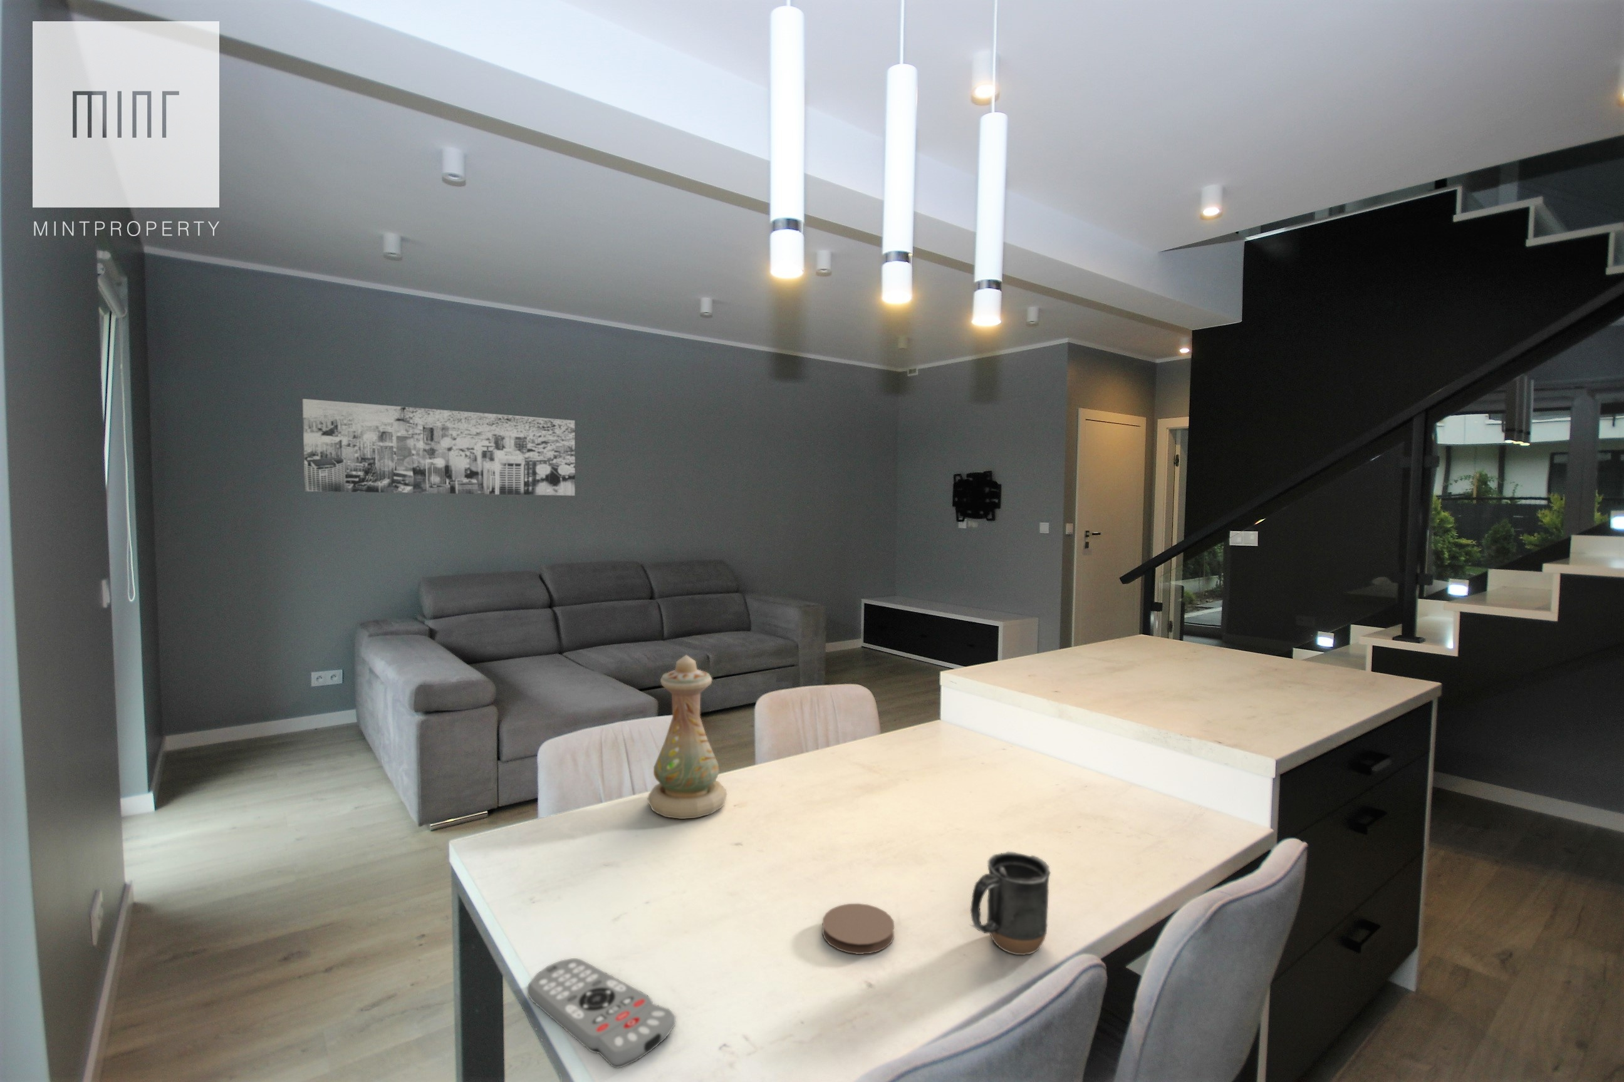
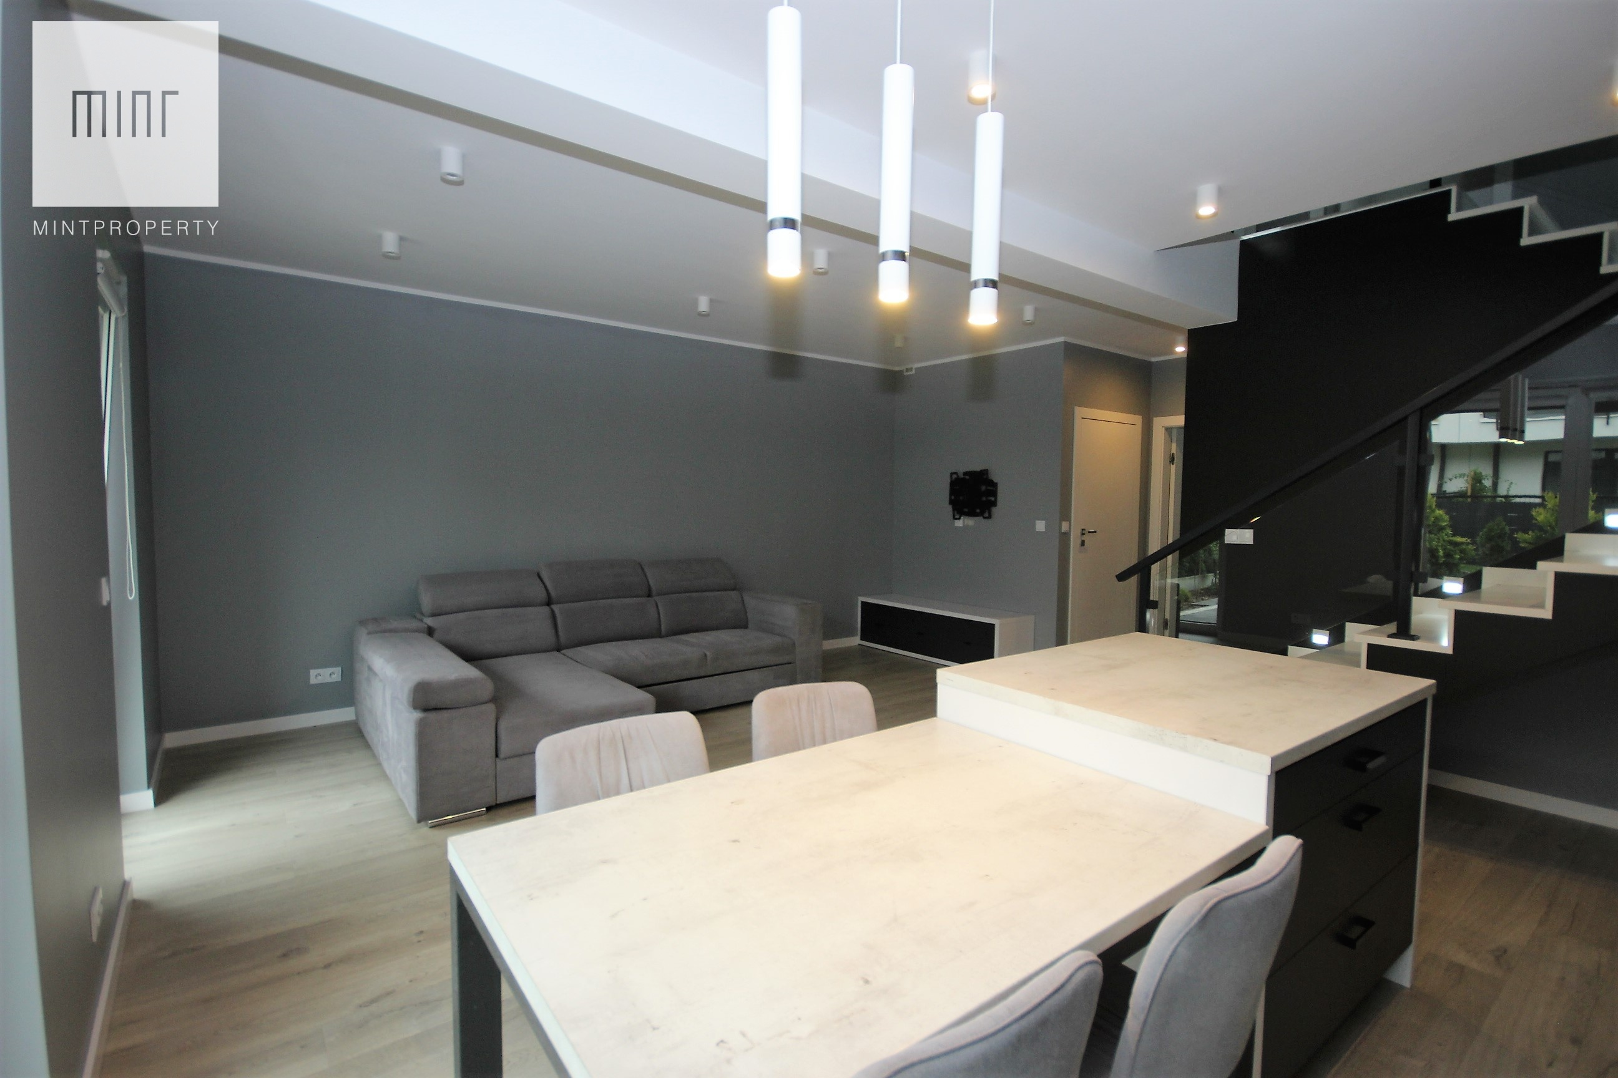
- wall art (452, 452)
- remote control (596, 1006)
- mug (1007, 901)
- coaster (858, 927)
- vase (688, 731)
